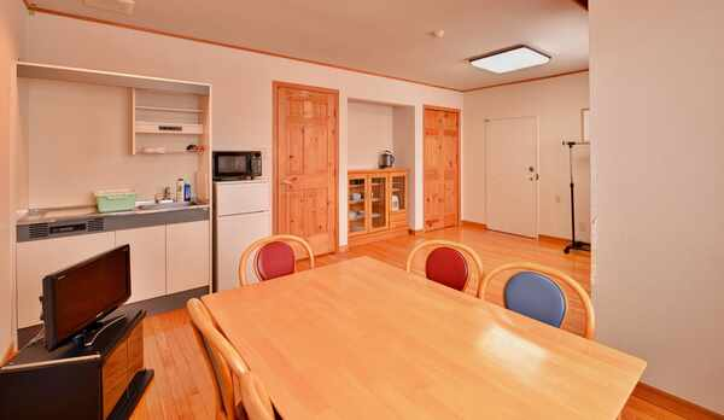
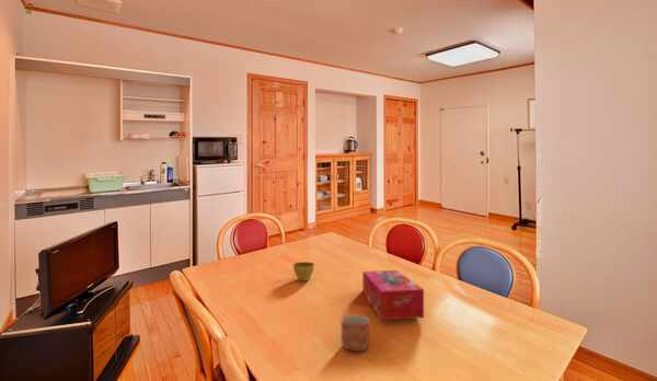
+ mug (357, 331)
+ tissue box (390, 291)
+ flower pot (303, 272)
